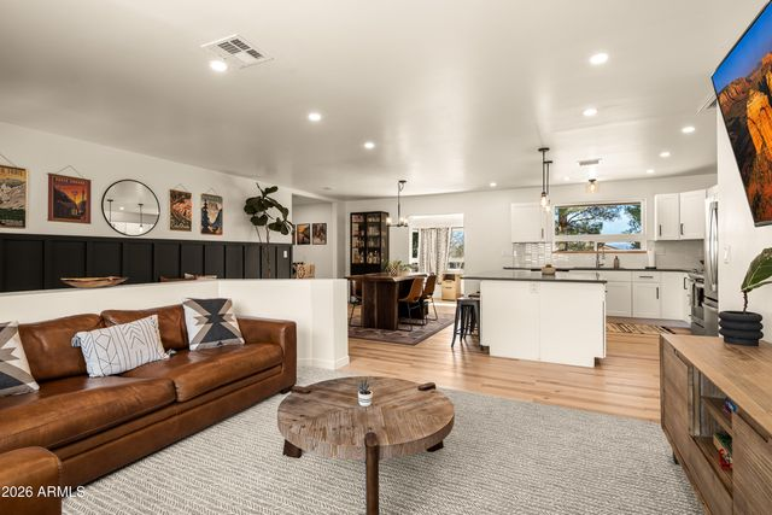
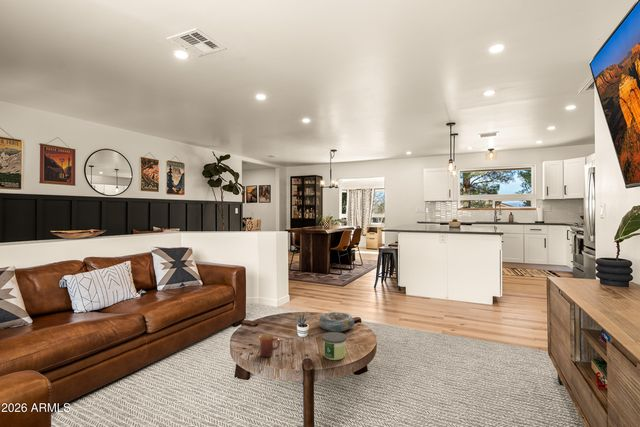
+ candle (334, 346)
+ mug (269, 345)
+ decorative bowl (336, 321)
